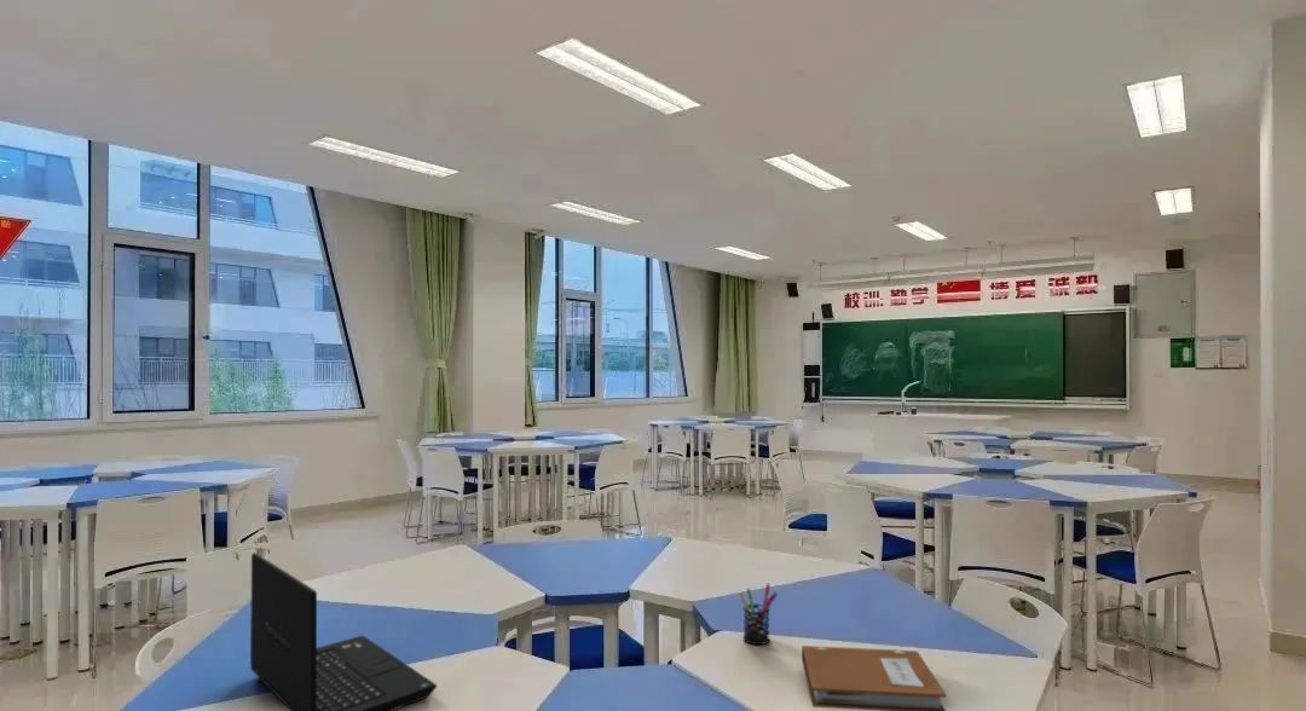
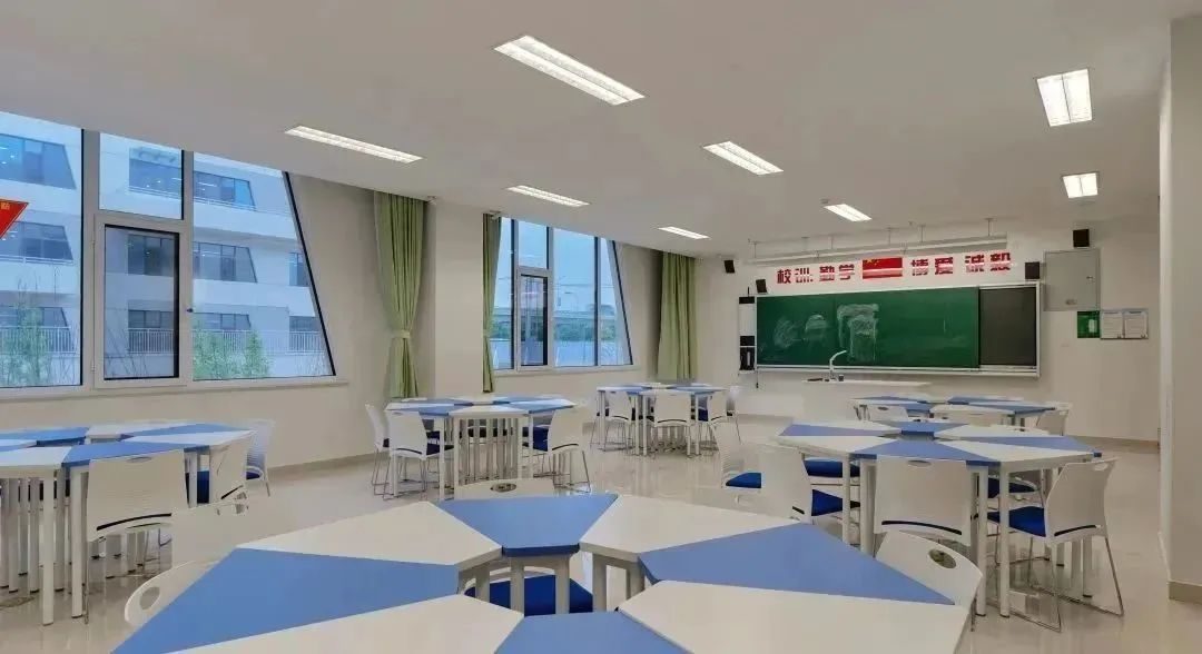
- notebook (871, 676)
- pen holder (756, 612)
- laptop (345, 640)
